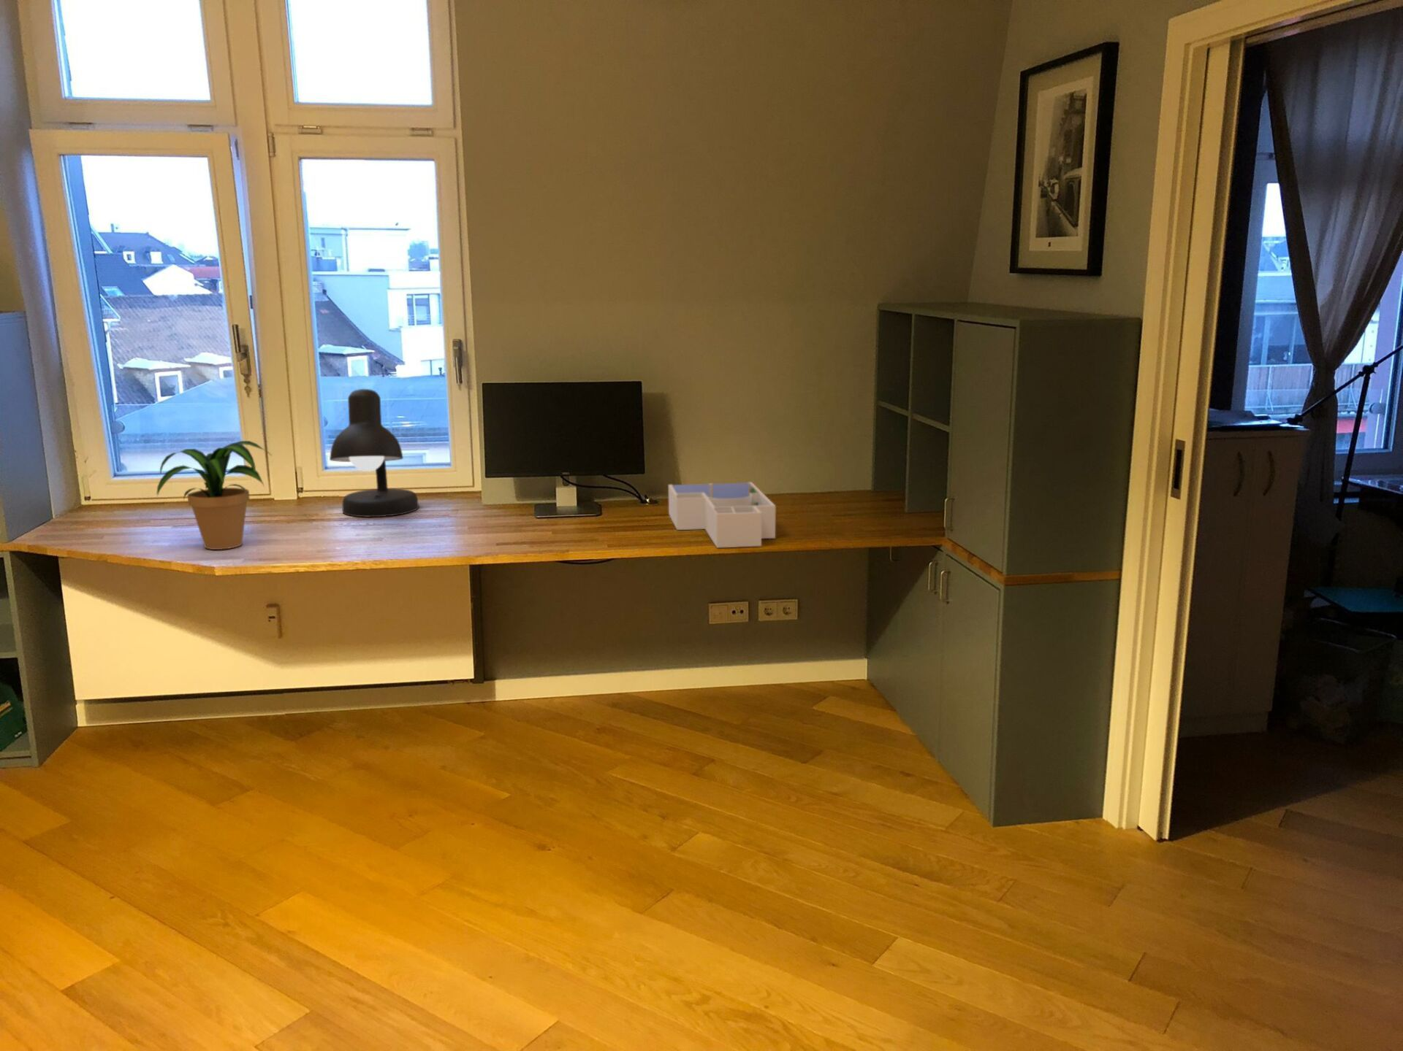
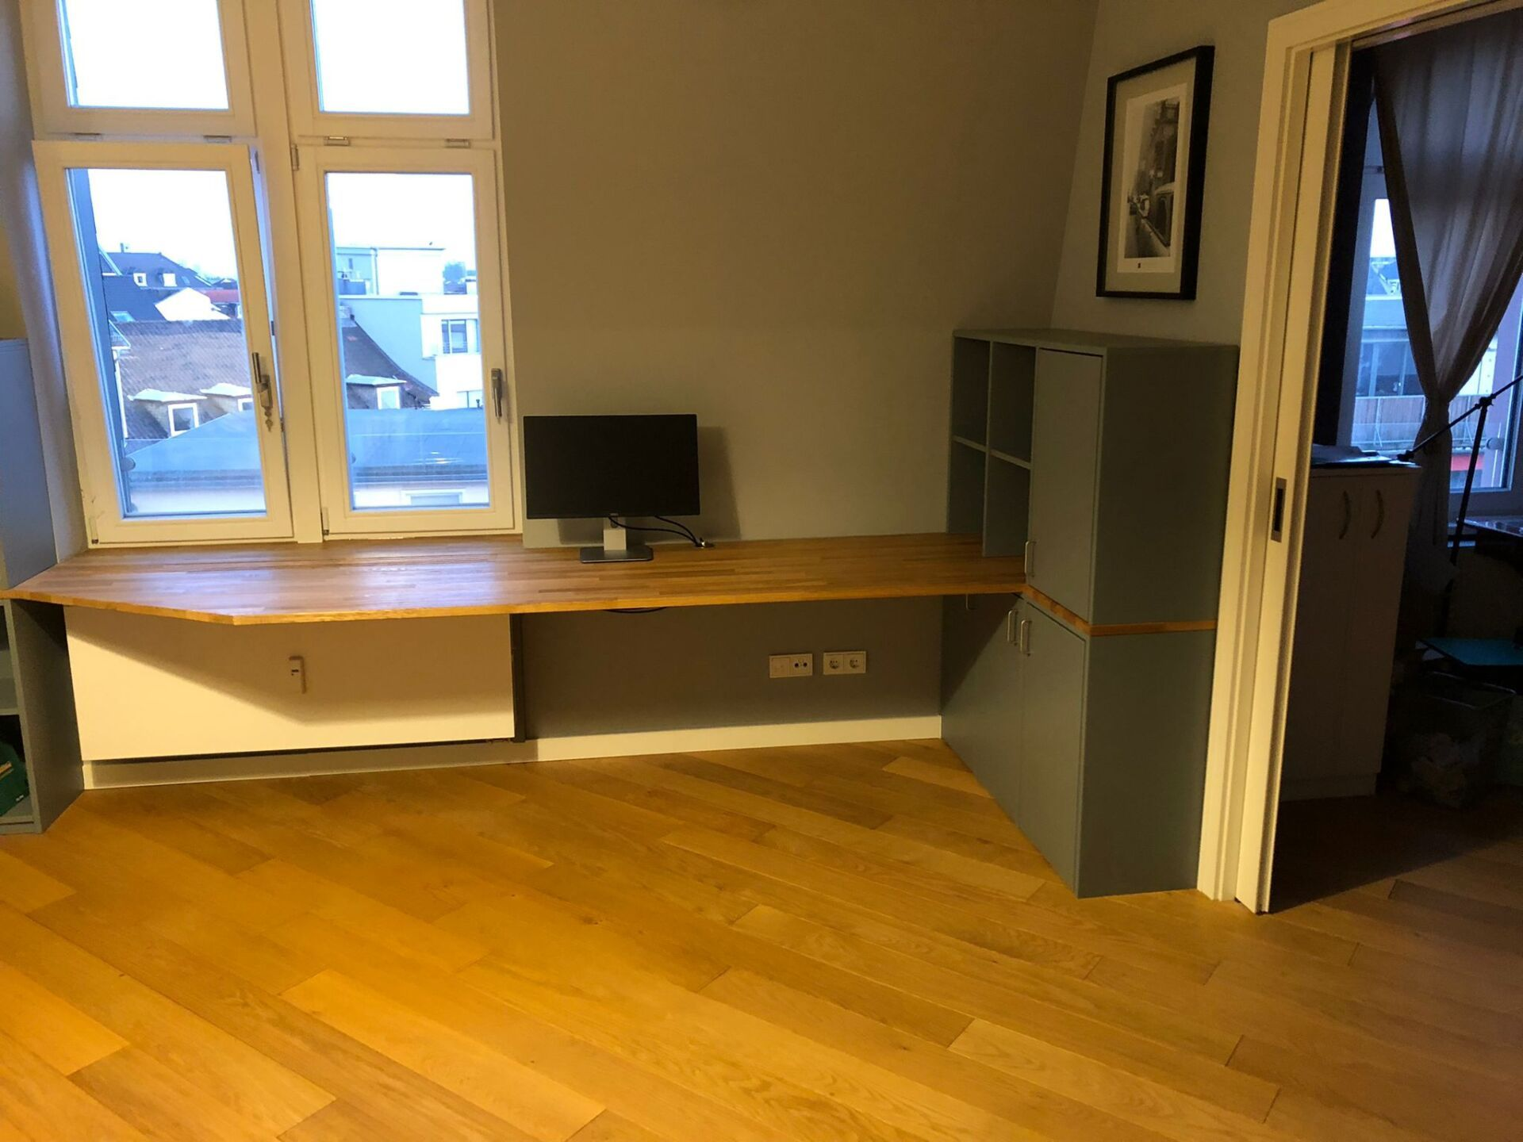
- potted plant (219, 495)
- desk organizer (721, 512)
- desk lamp (372, 452)
